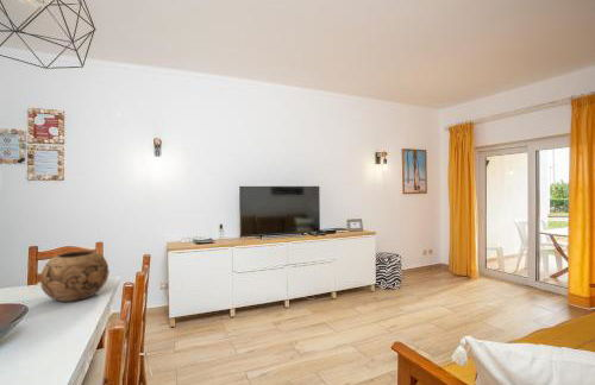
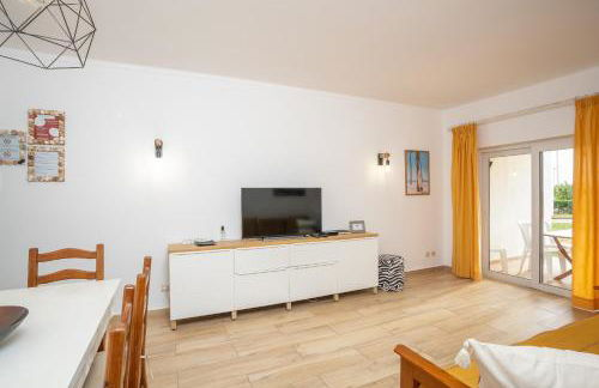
- decorative bowl (76, 274)
